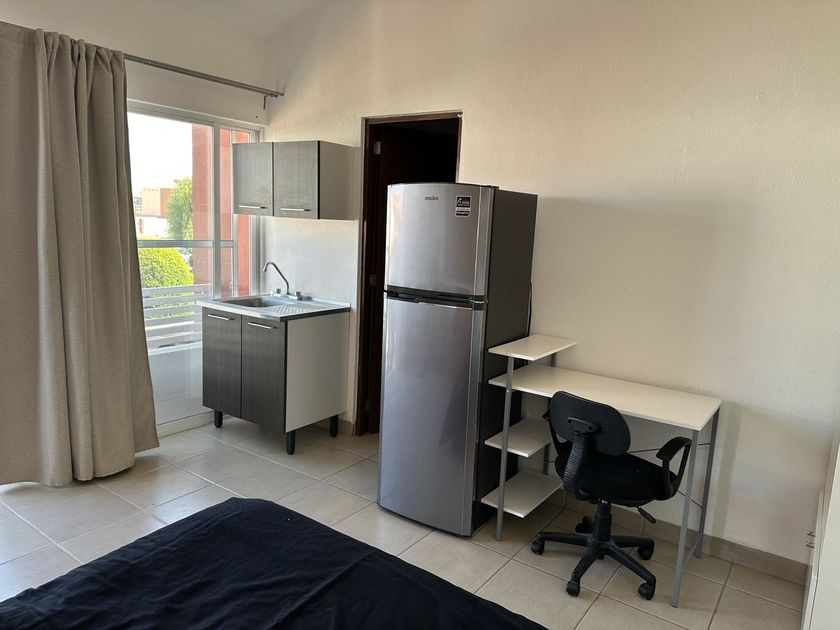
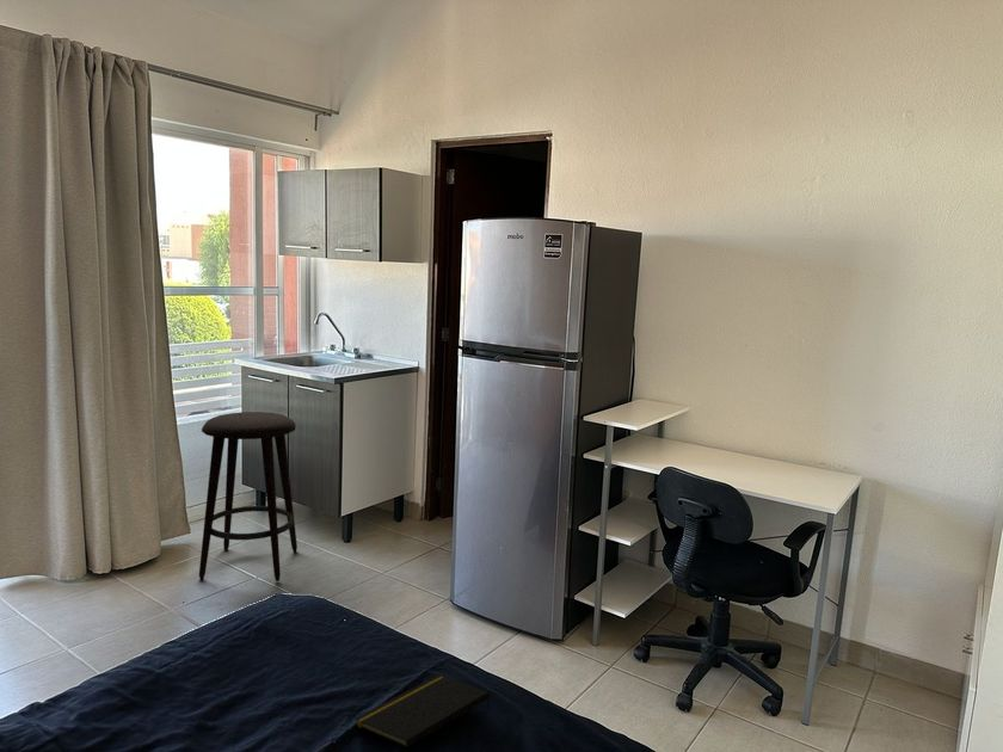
+ notepad (423, 708)
+ stool (250, 506)
